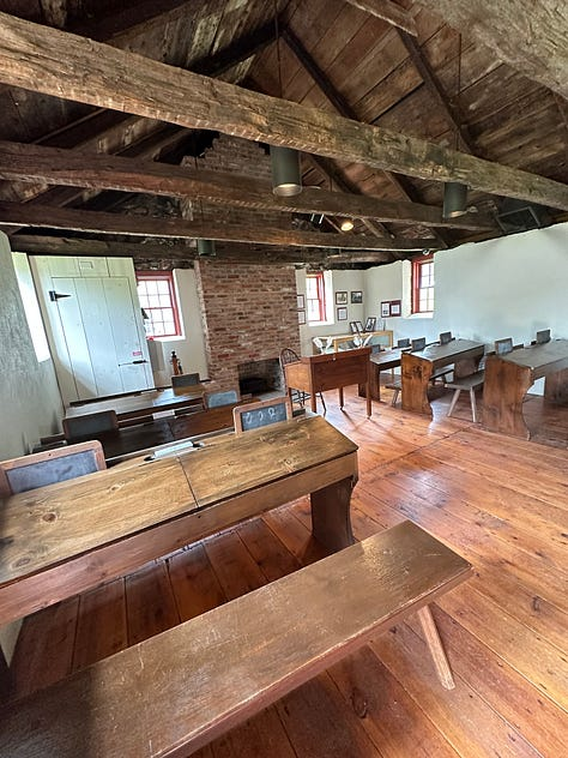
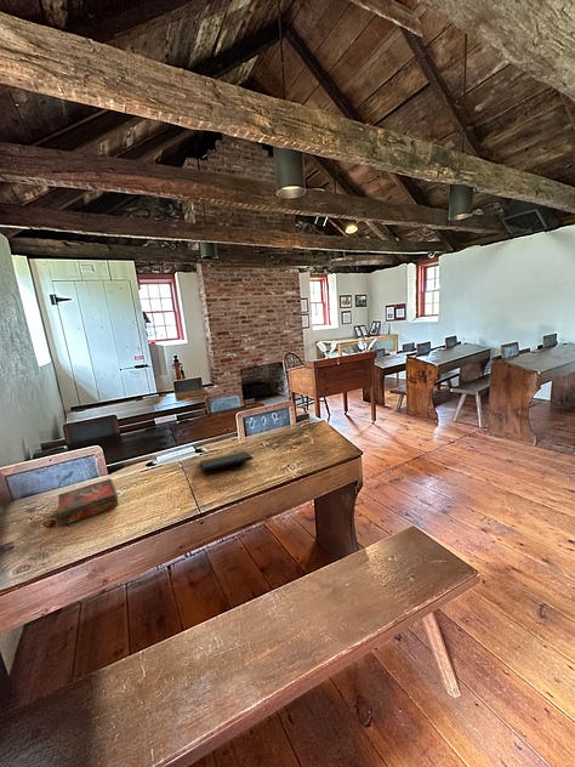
+ notepad (224, 460)
+ book (89, 500)
